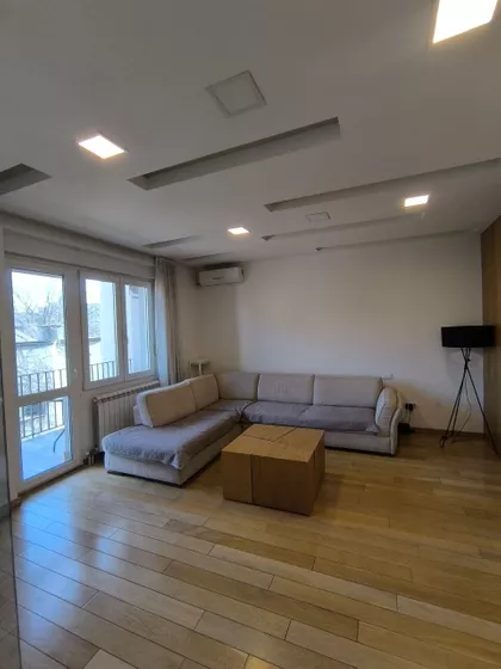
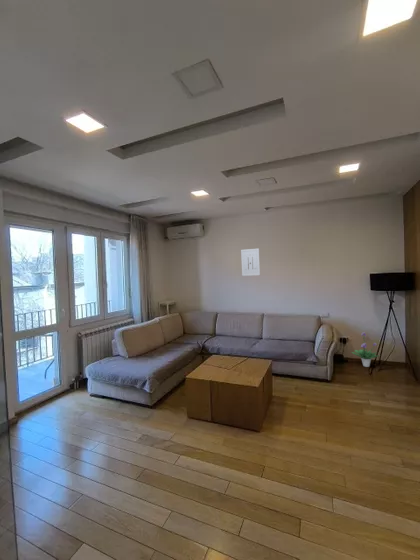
+ wall art (250, 262)
+ potted plant (364, 349)
